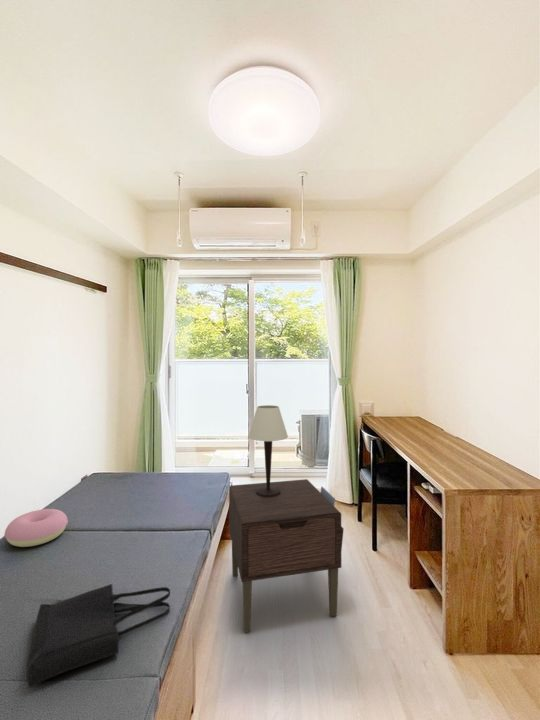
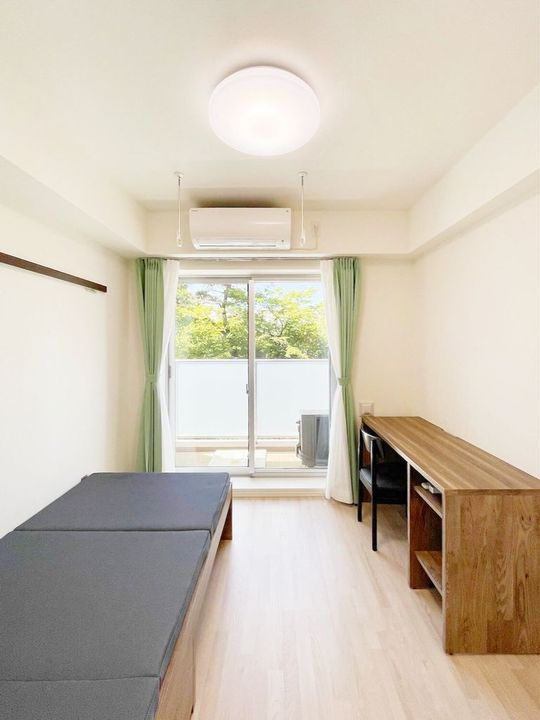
- nightstand (283, 544)
- tote bag (106, 618)
- table lamp (268, 449)
- cushion (37, 526)
